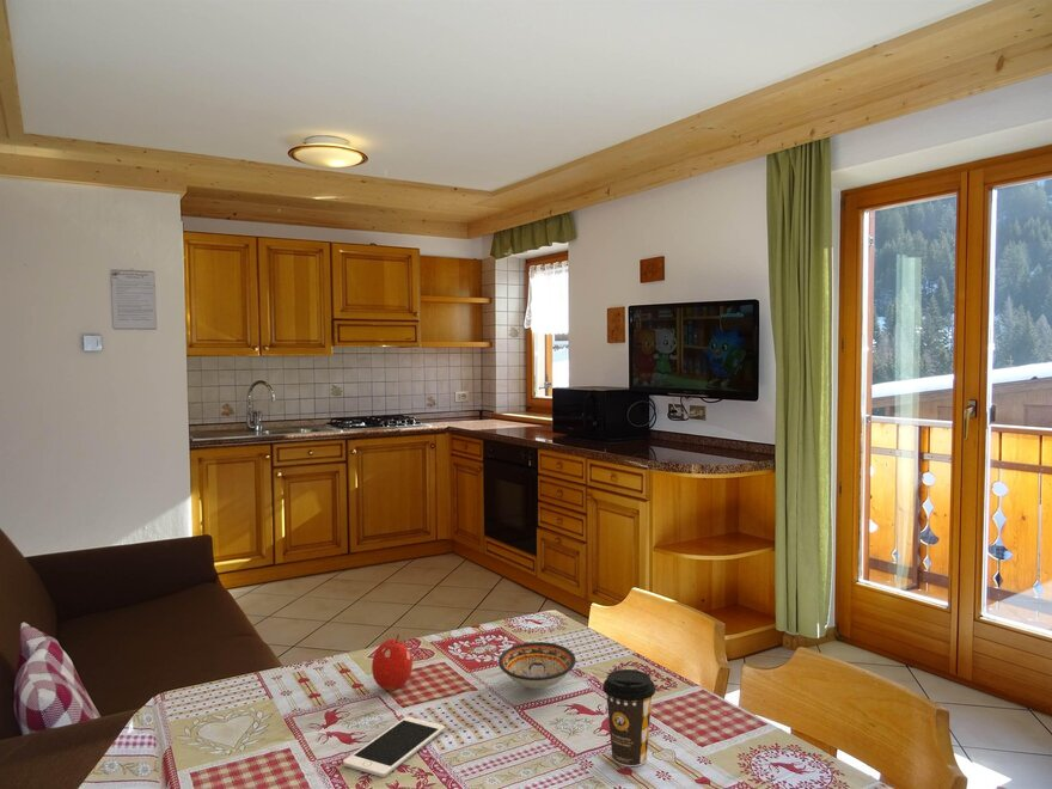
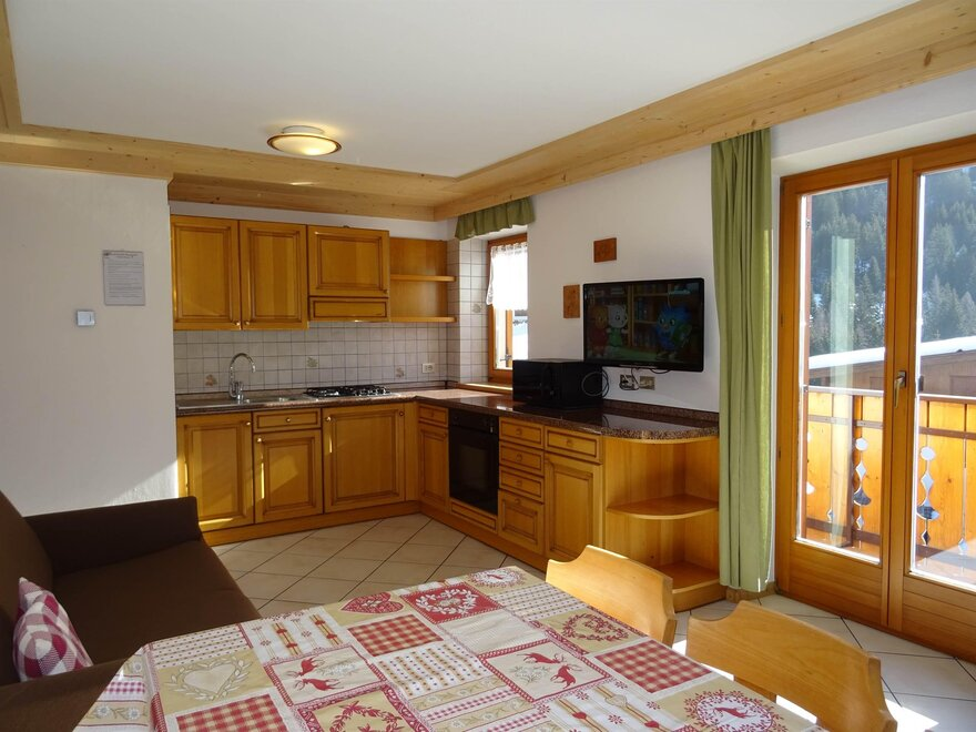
- cell phone (396, 744)
- bowl (537, 672)
- fruit (392, 661)
- coffee cup (629, 717)
